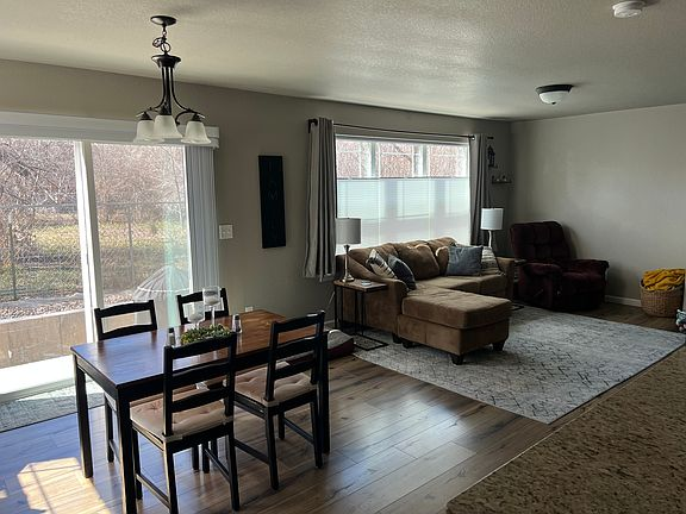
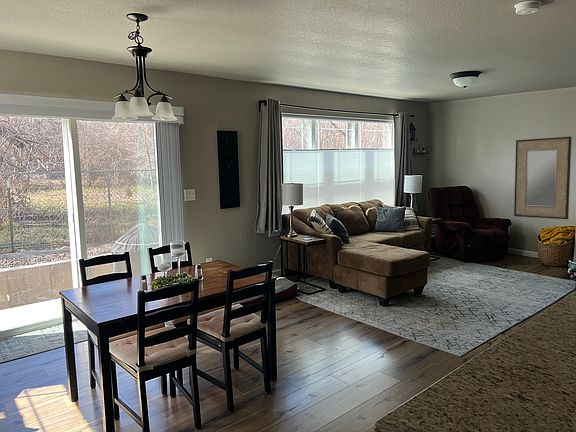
+ home mirror (541, 178)
